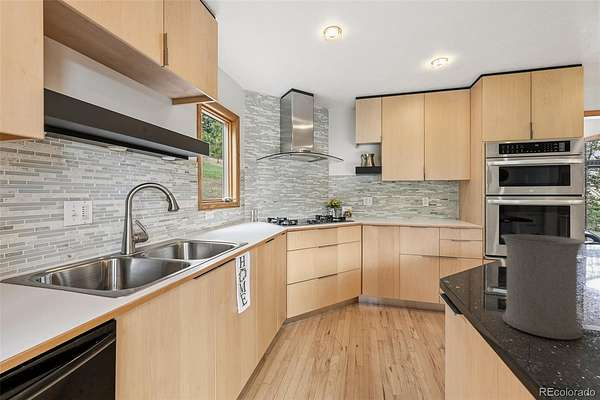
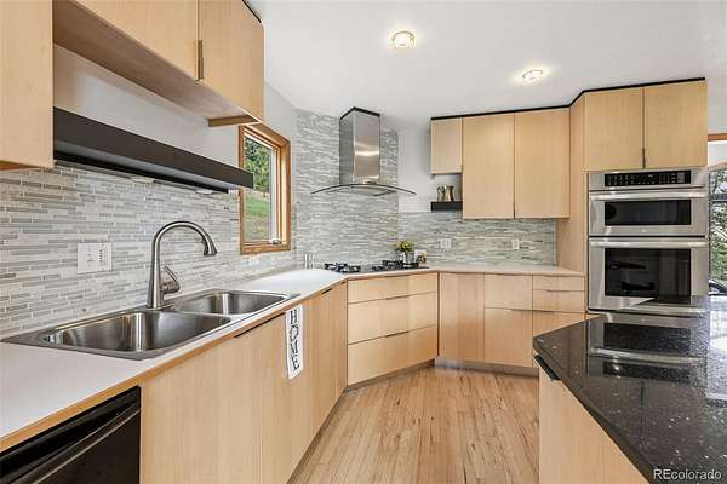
- mug (539, 278)
